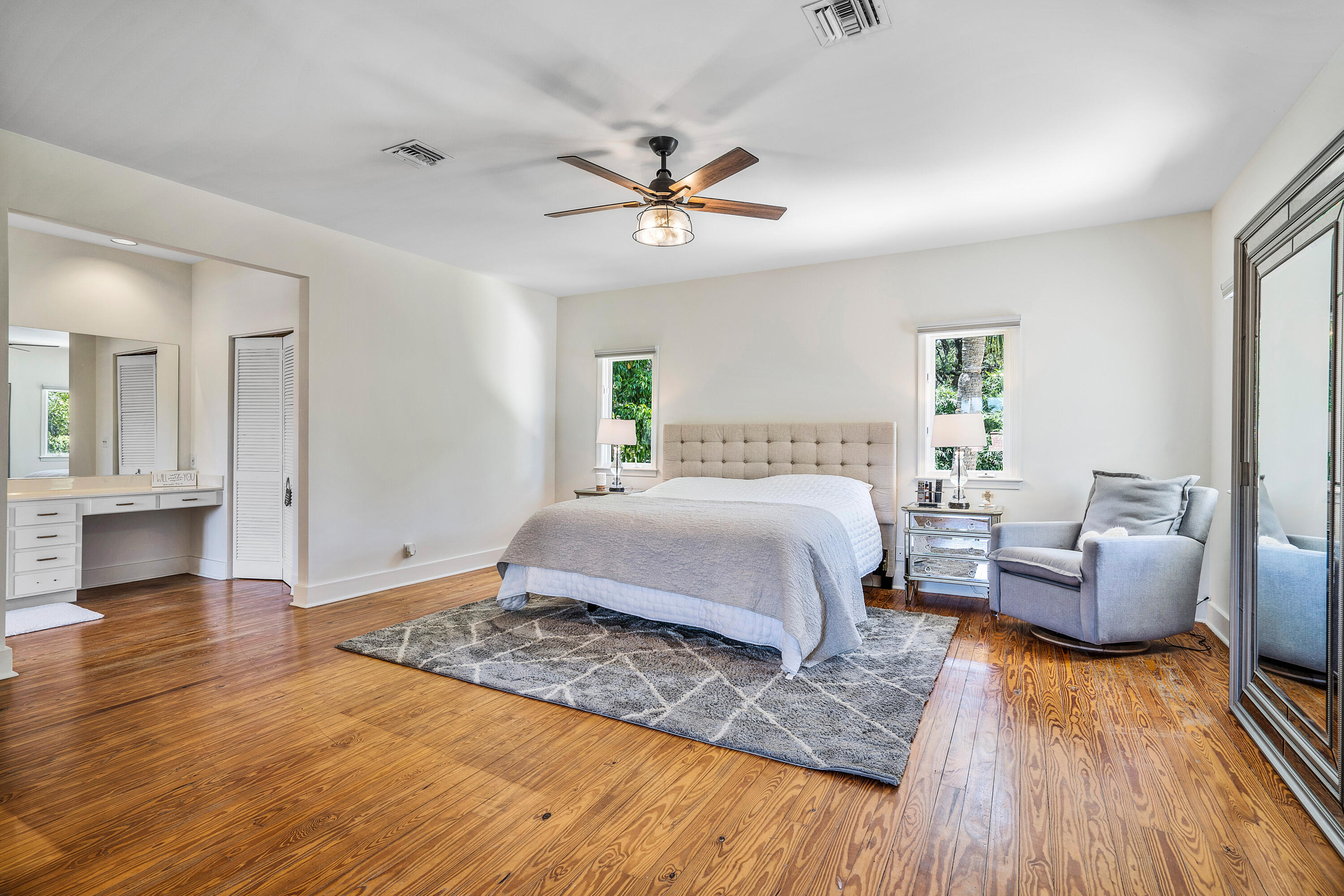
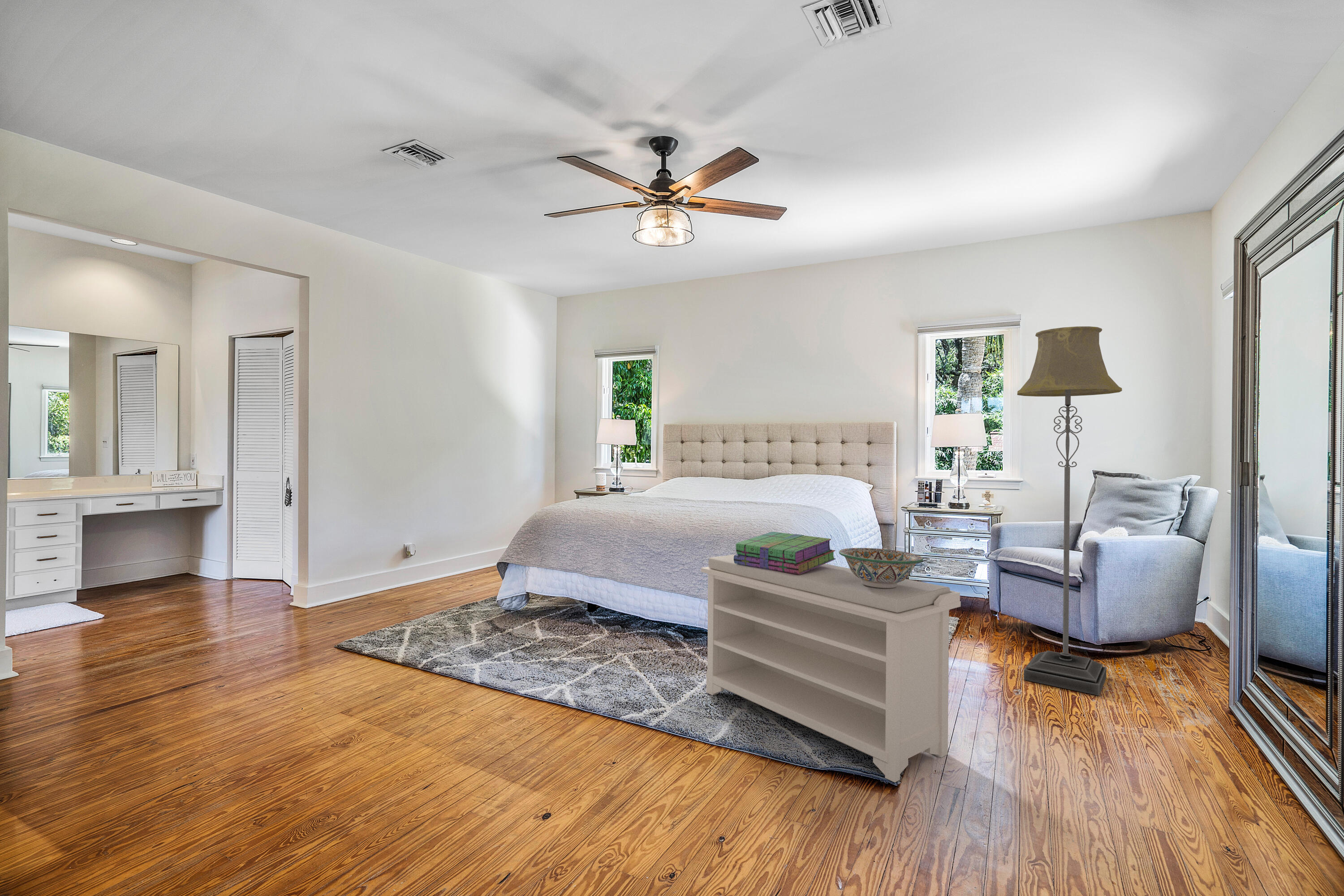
+ stack of books (784, 554)
+ decorative bowl (880, 568)
+ floor lamp (1066, 505)
+ bench (815, 645)
